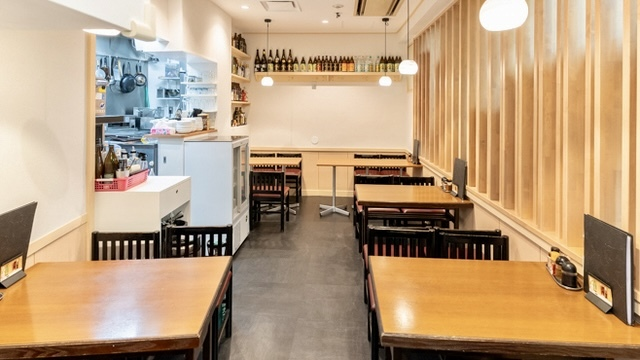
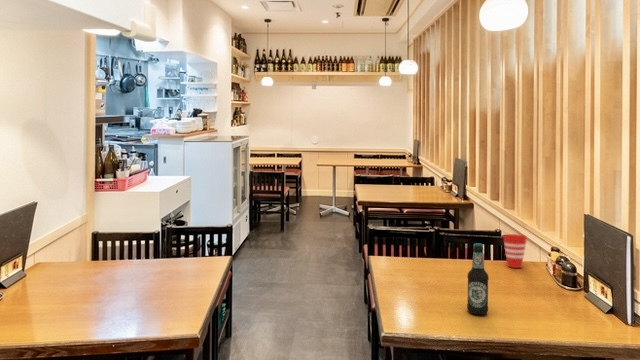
+ cup (514, 251)
+ bottle (477, 278)
